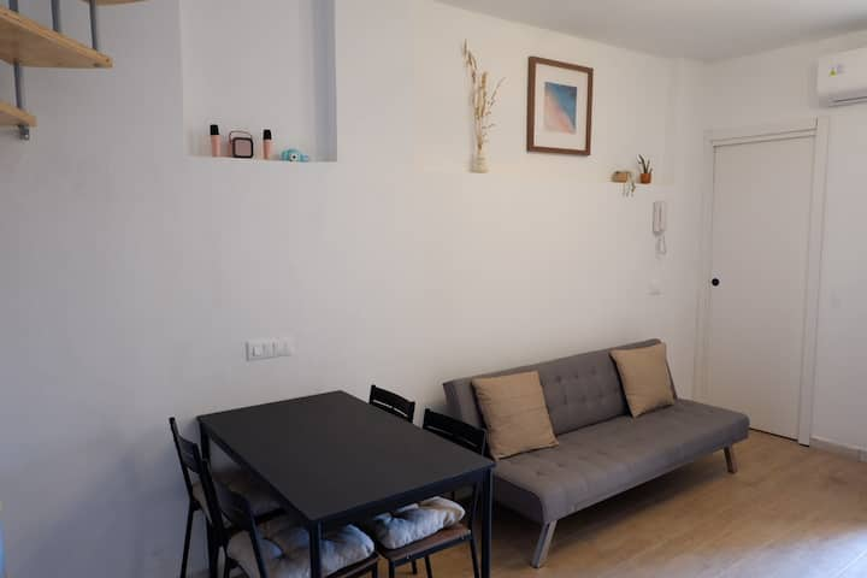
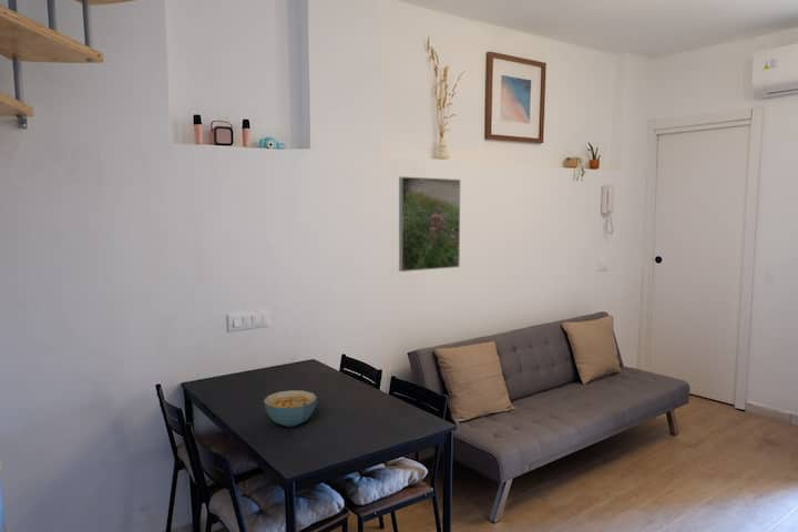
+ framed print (430, 224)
+ cereal bowl (290, 411)
